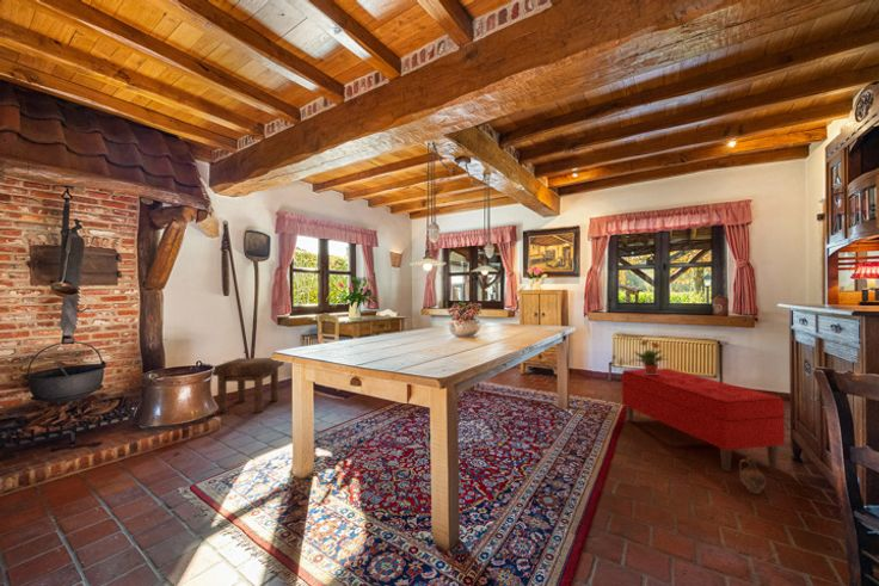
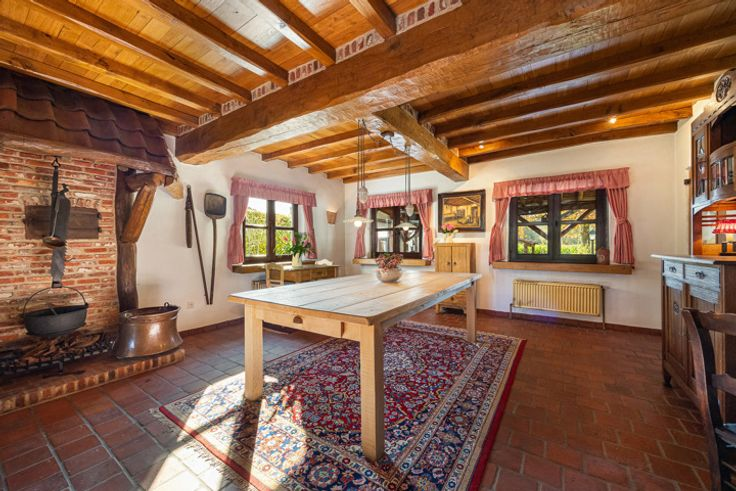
- potted plant (650, 357)
- ceramic jug (752, 475)
- stool (250, 380)
- bench (690, 411)
